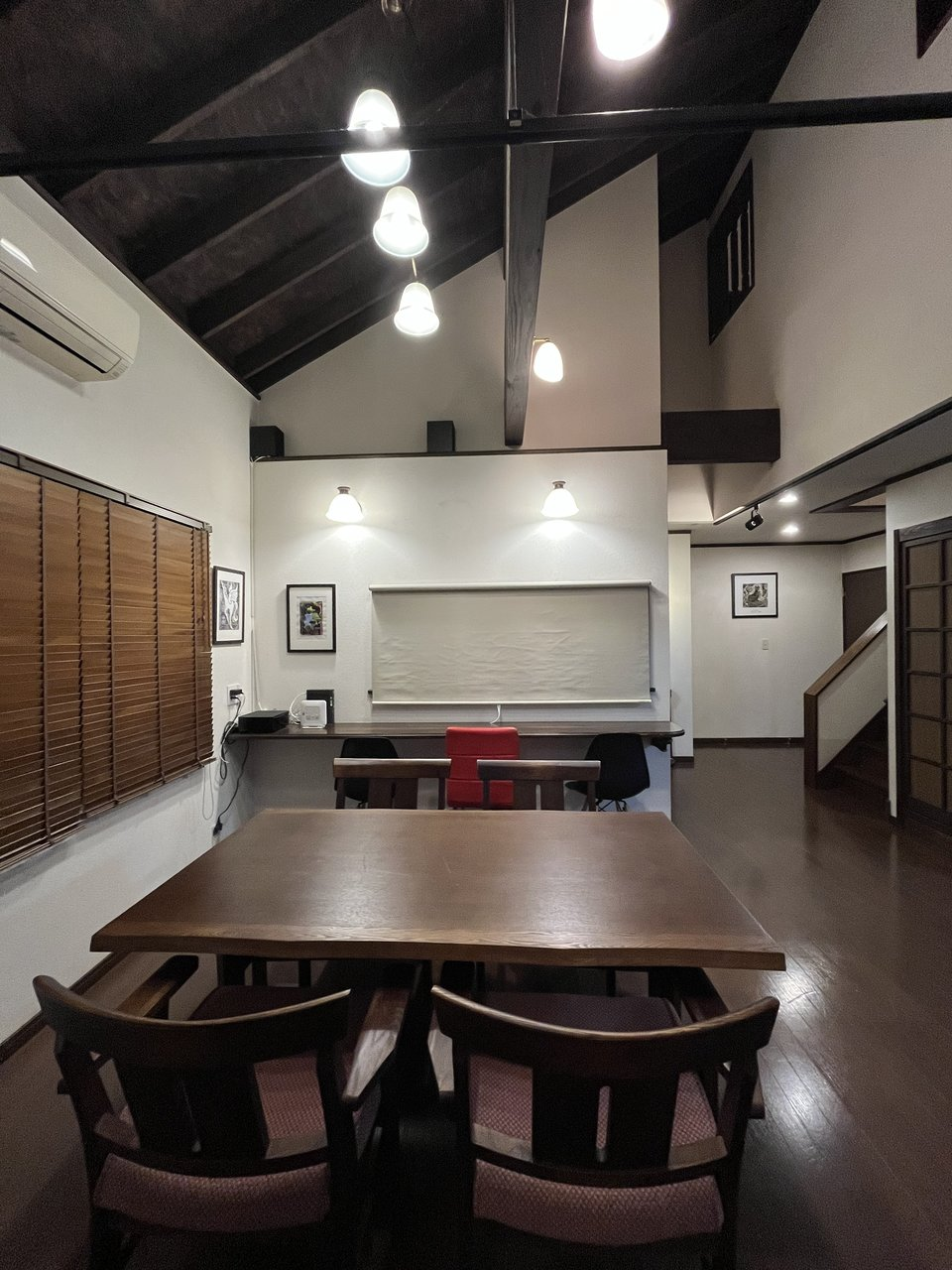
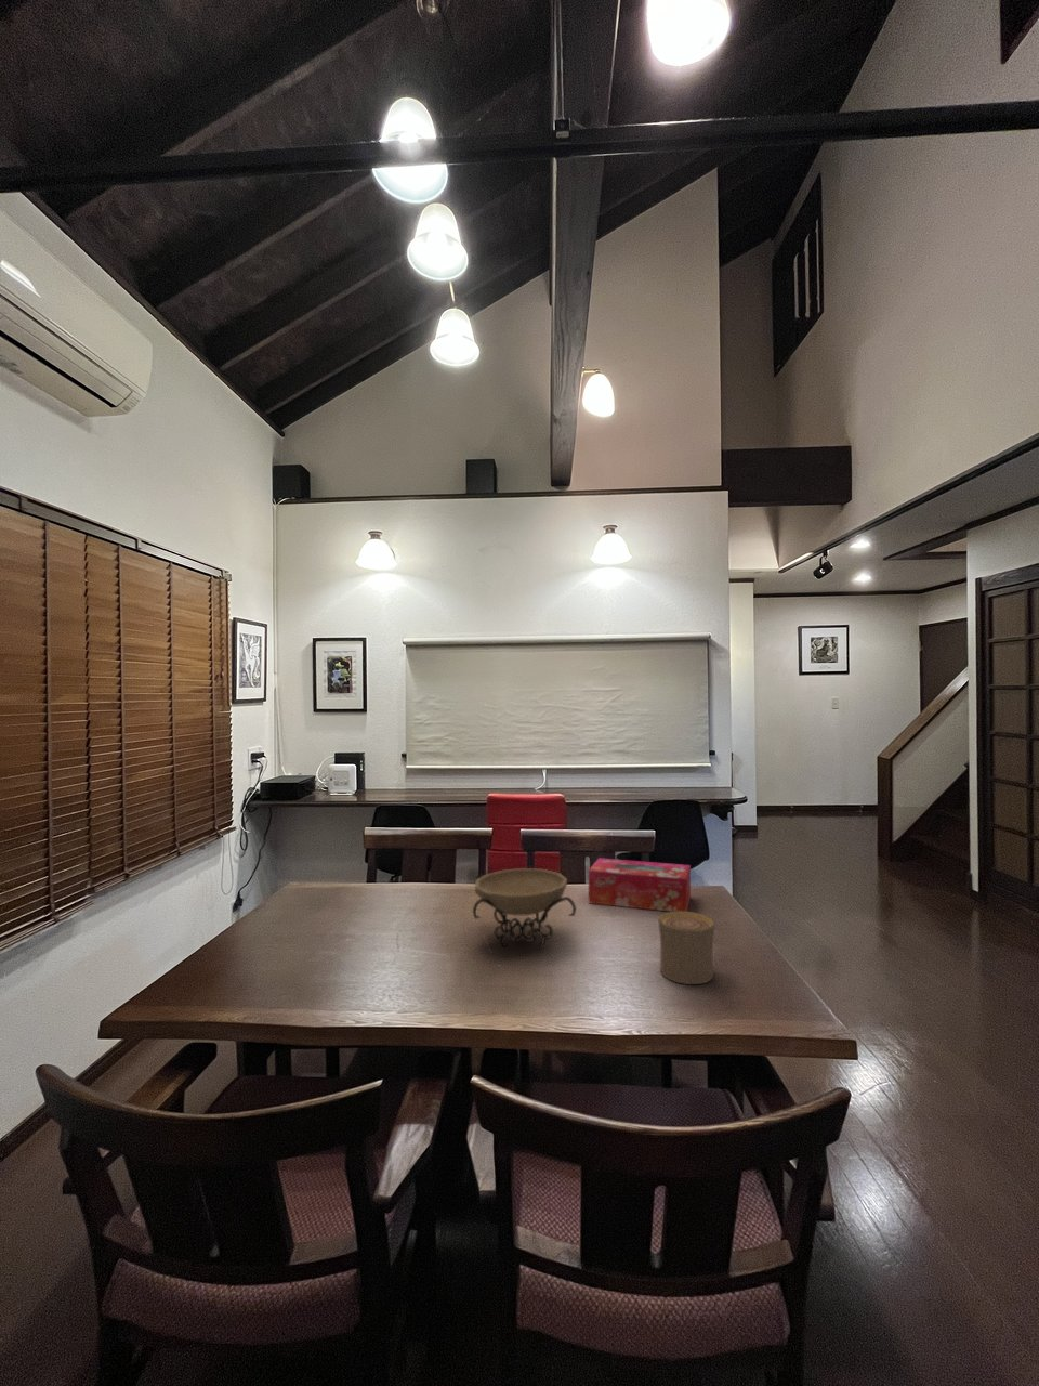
+ tissue box (640, 884)
+ decorative bowl (522, 909)
+ cup (686, 946)
